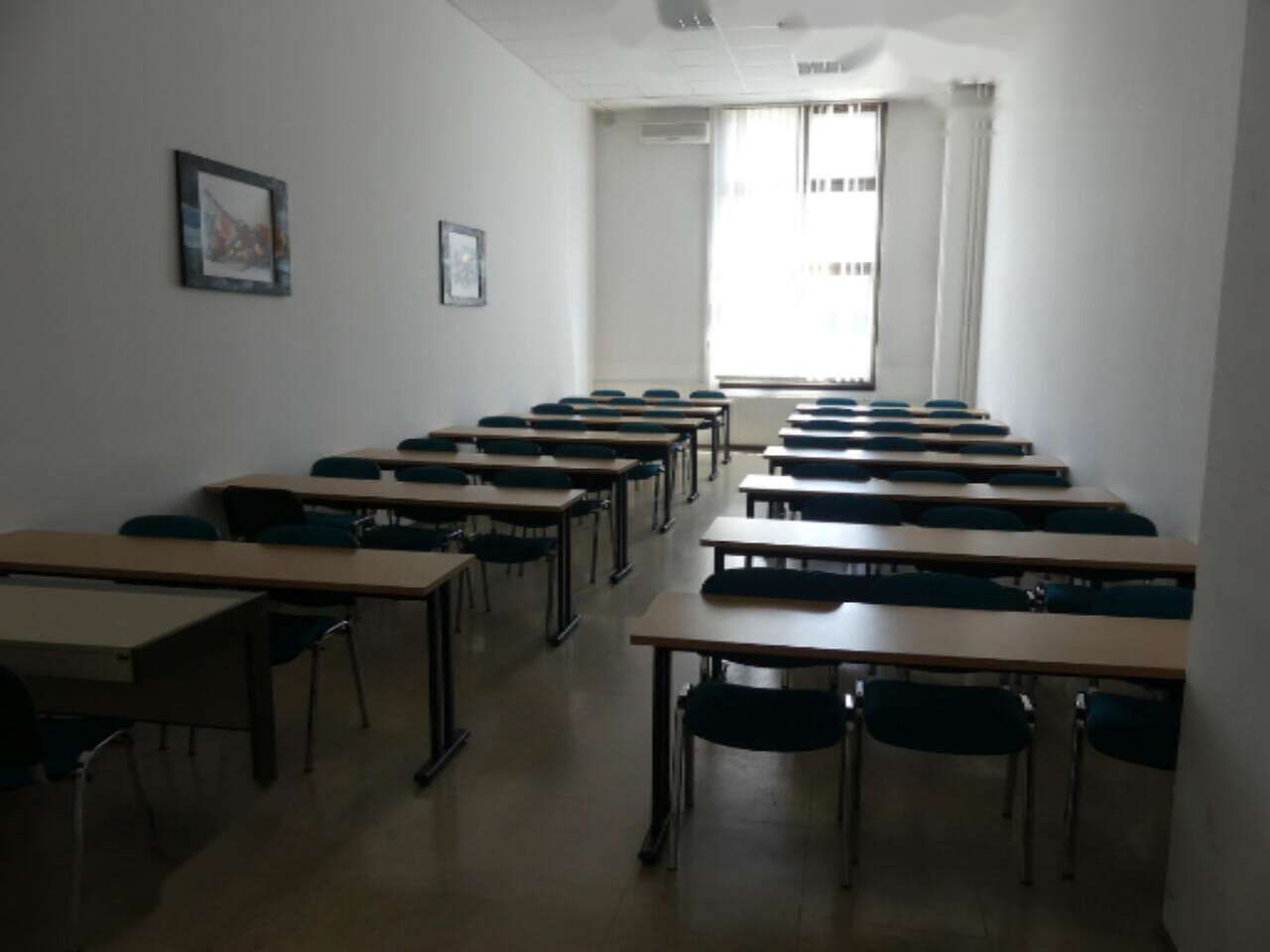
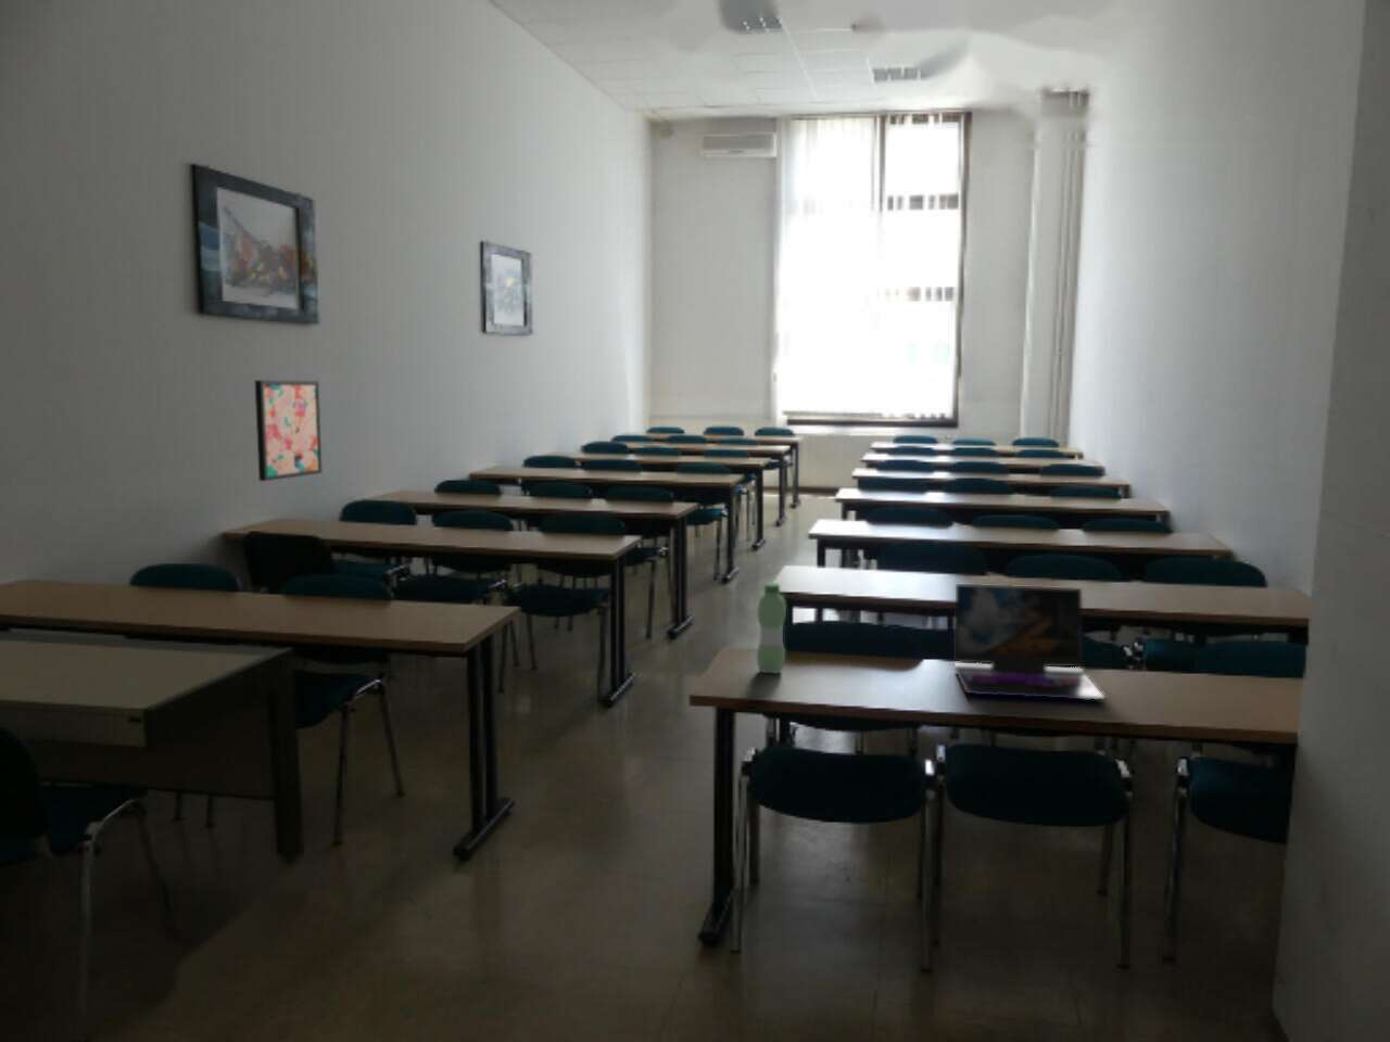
+ water bottle (771, 627)
+ wall art (290, 429)
+ laptop (1026, 639)
